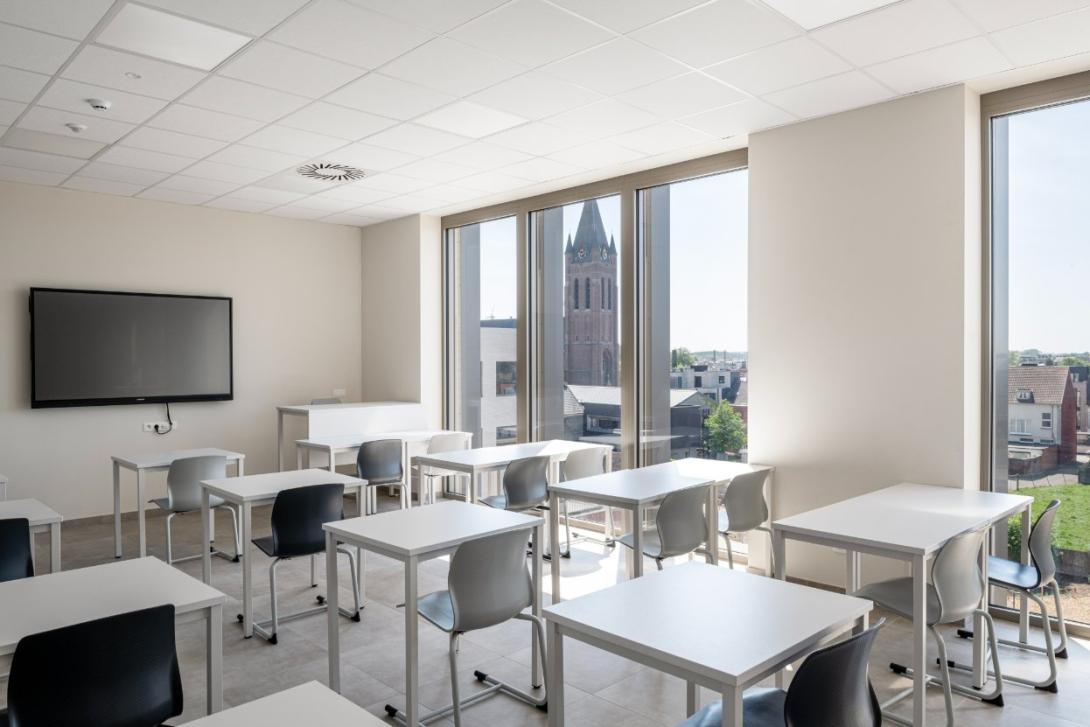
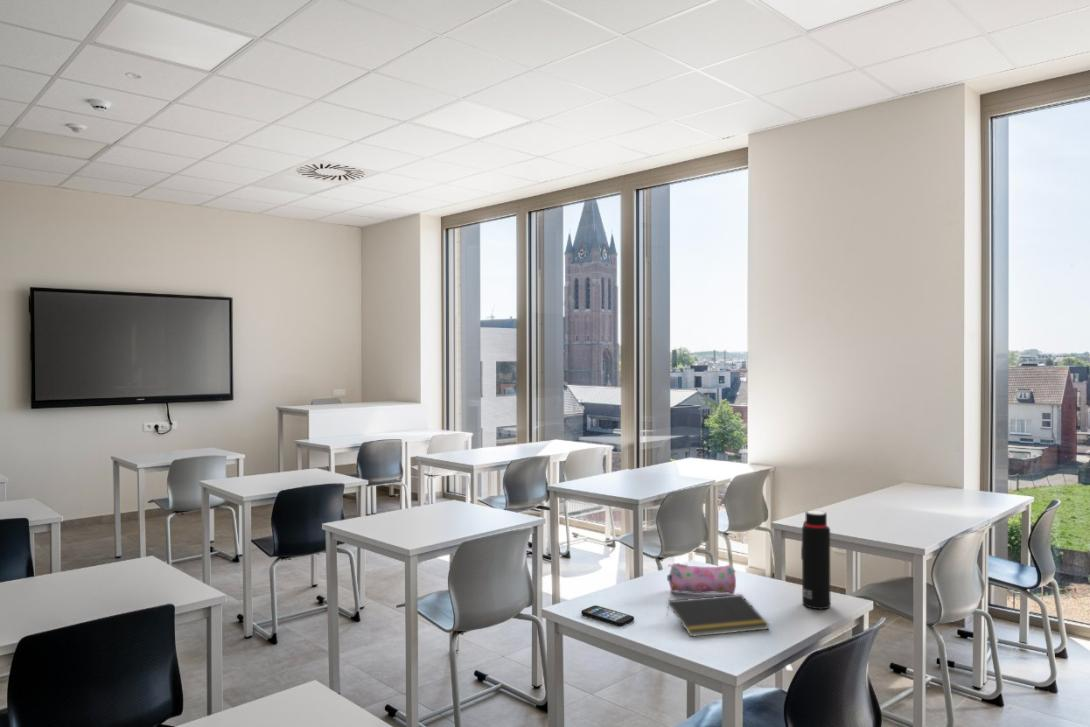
+ smartphone (607, 615)
+ notepad (717, 614)
+ water bottle (814, 558)
+ pencil case (701, 578)
